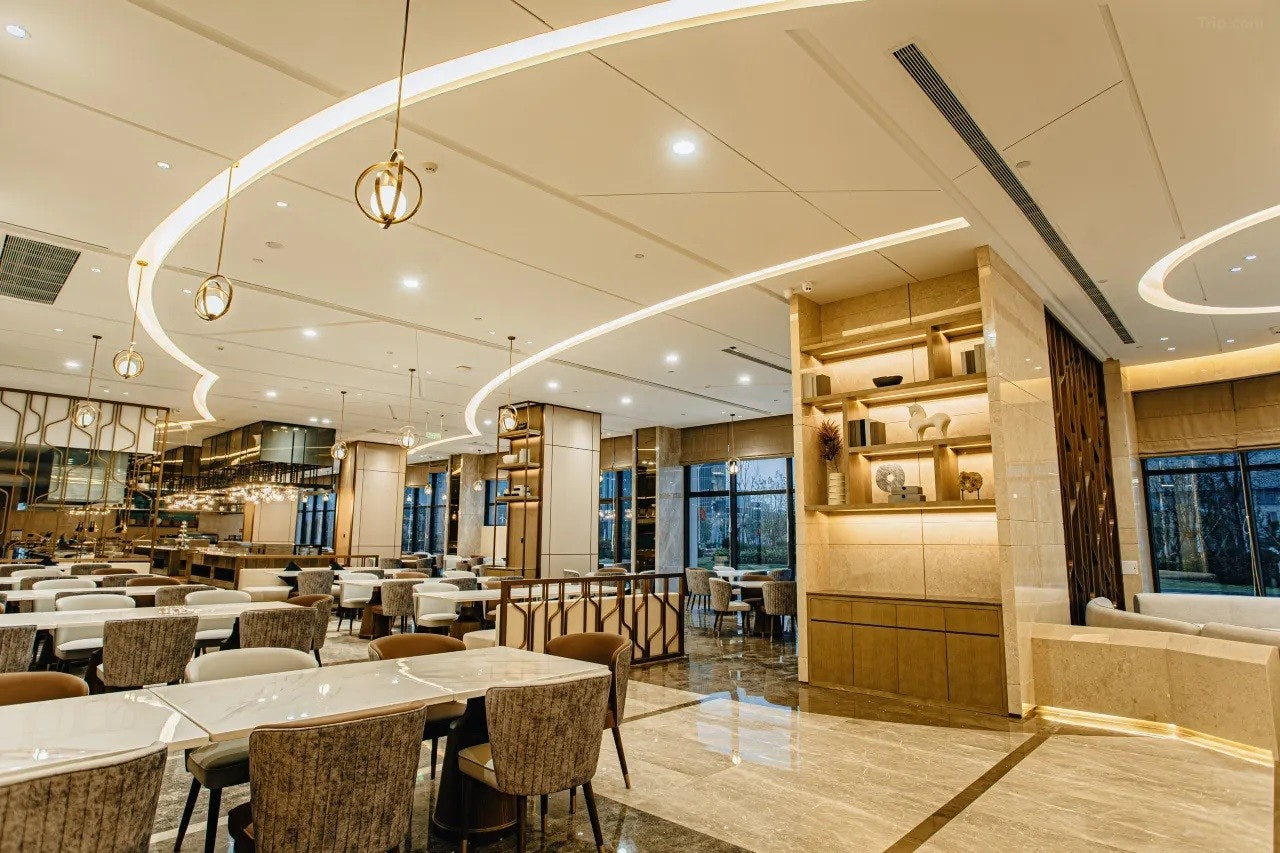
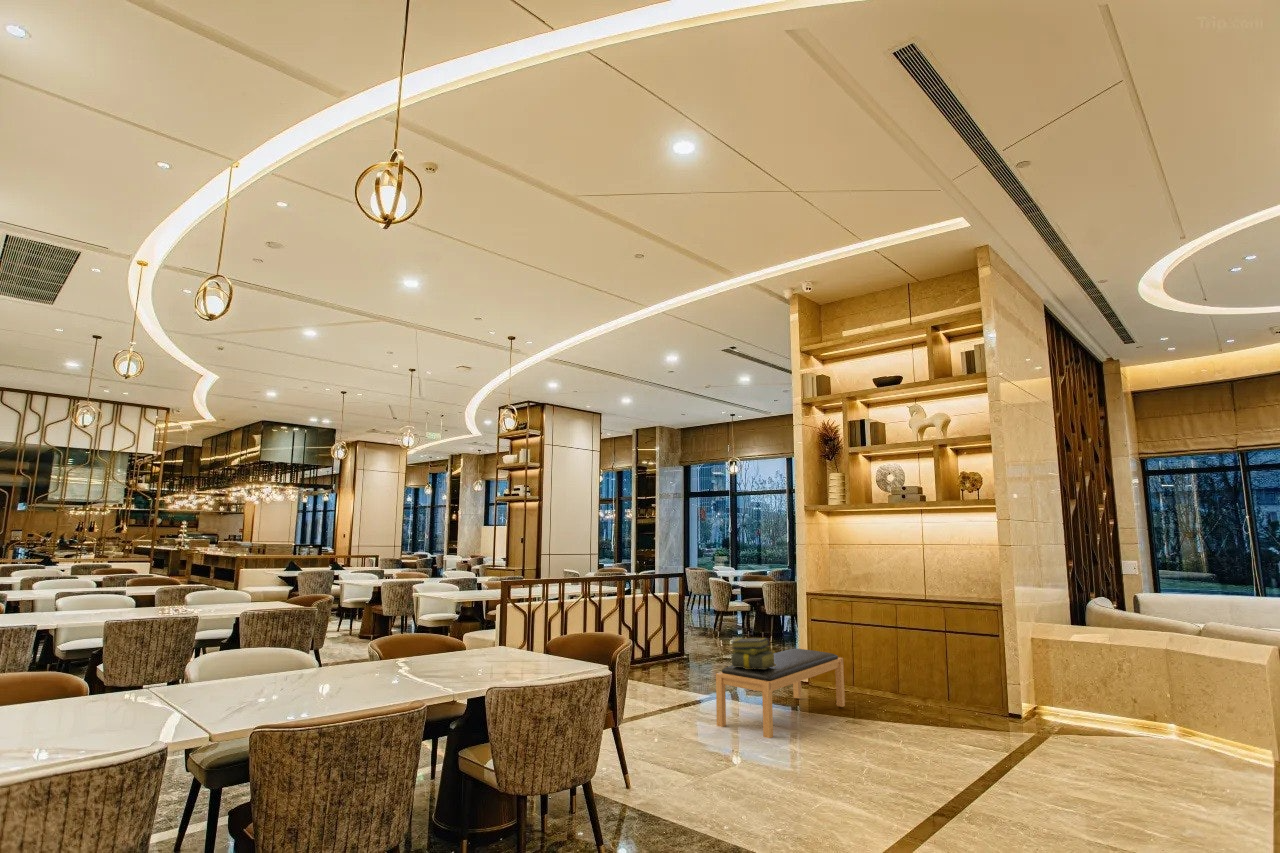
+ bench (783, 686)
+ stack of books (751, 652)
